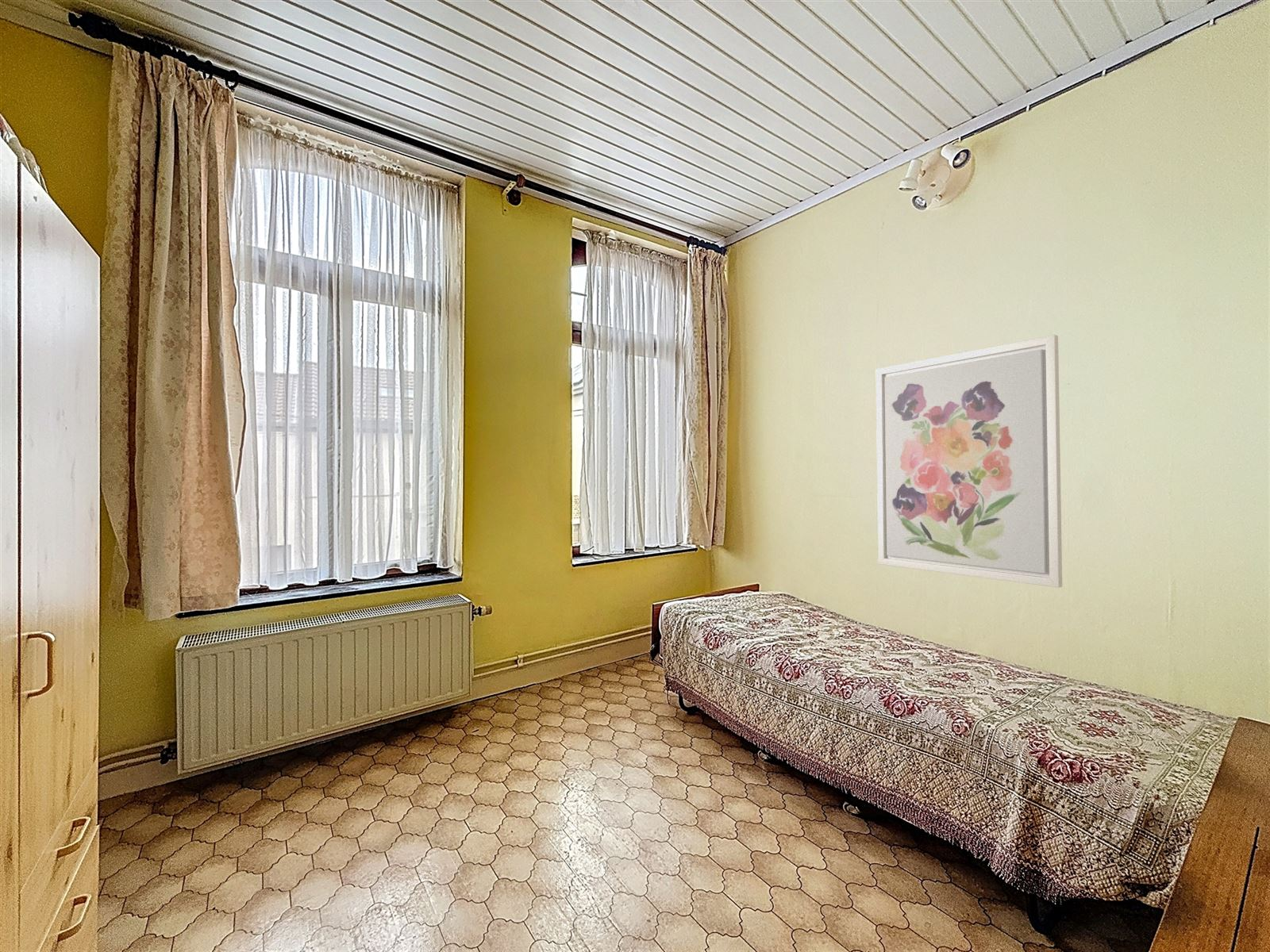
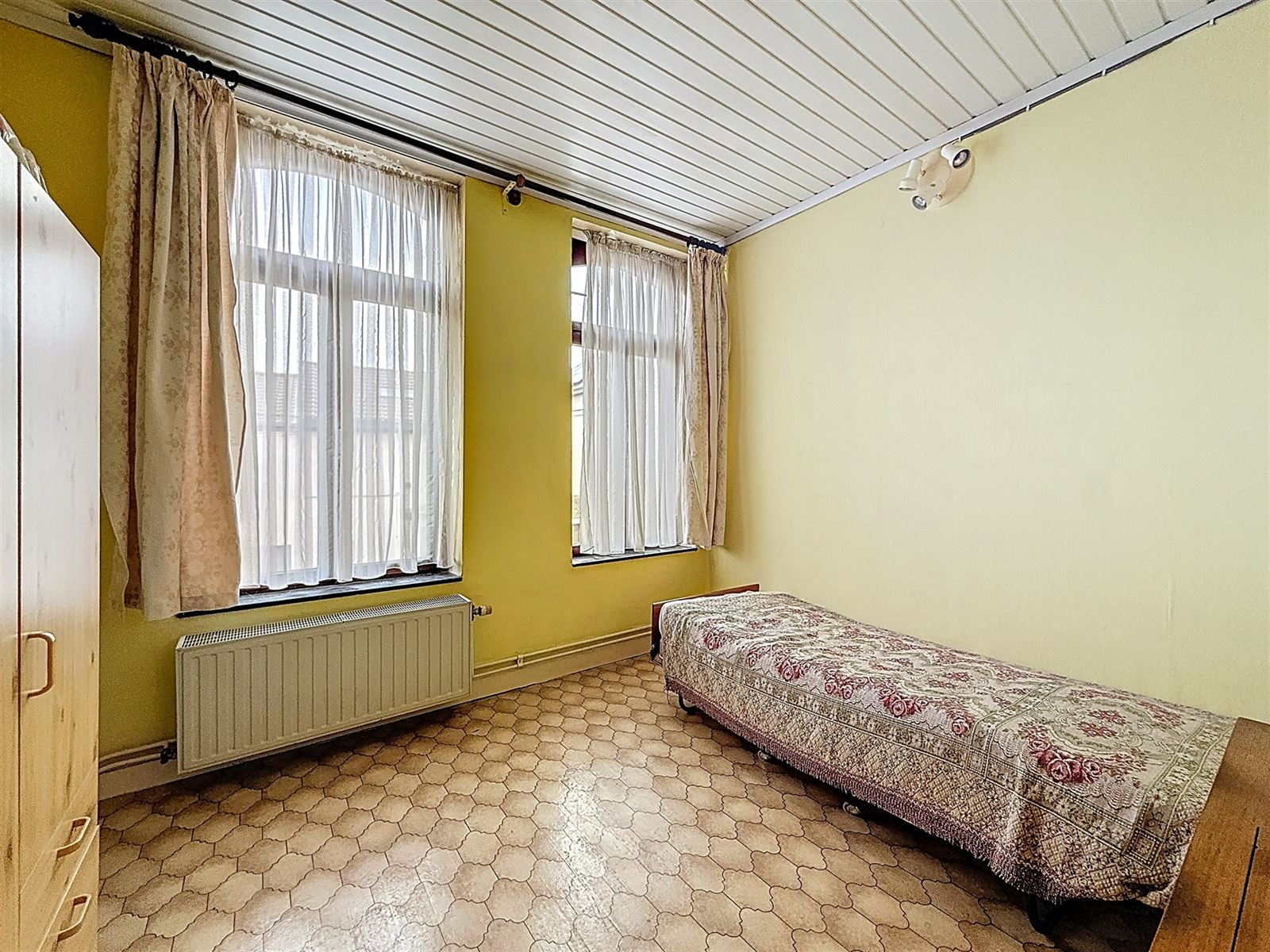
- wall art (957, 463)
